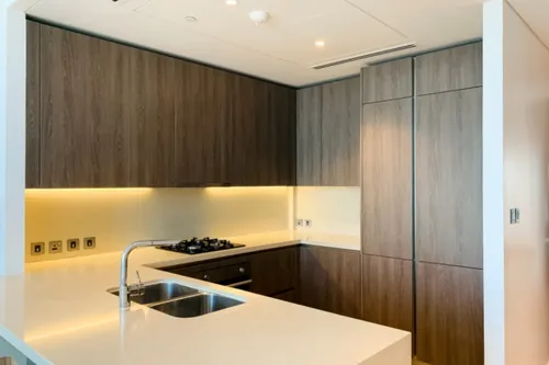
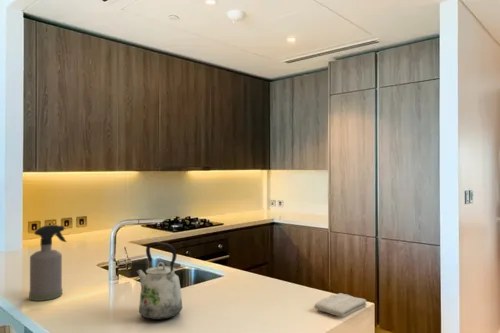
+ washcloth (341, 303)
+ kettle (155, 277)
+ spray bottle (48, 260)
